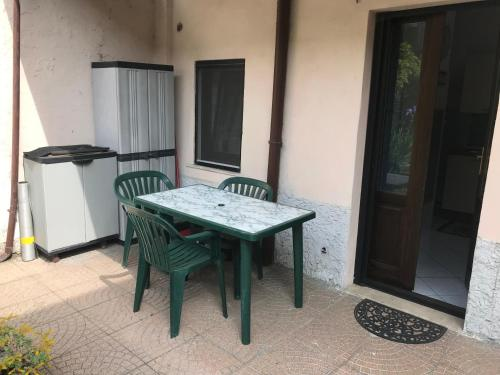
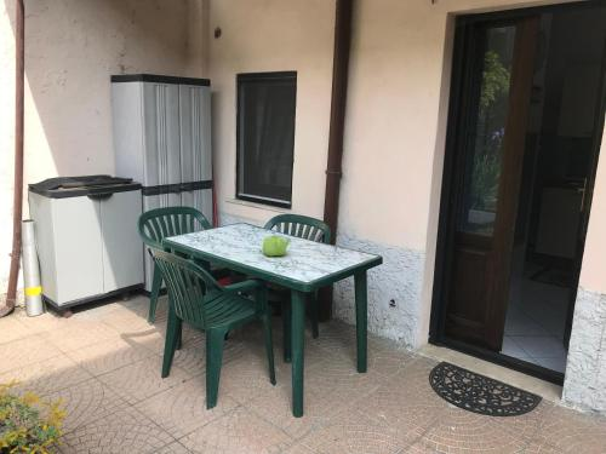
+ teapot (276, 245)
